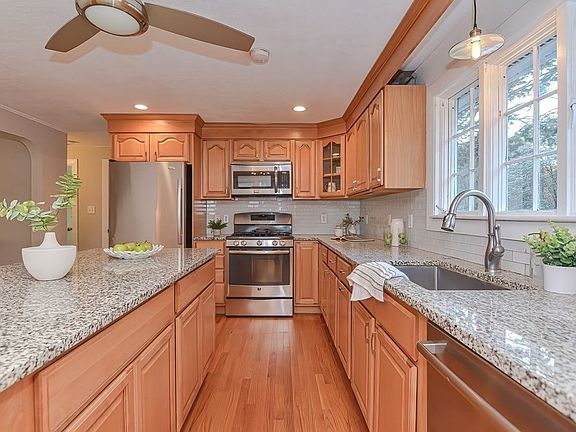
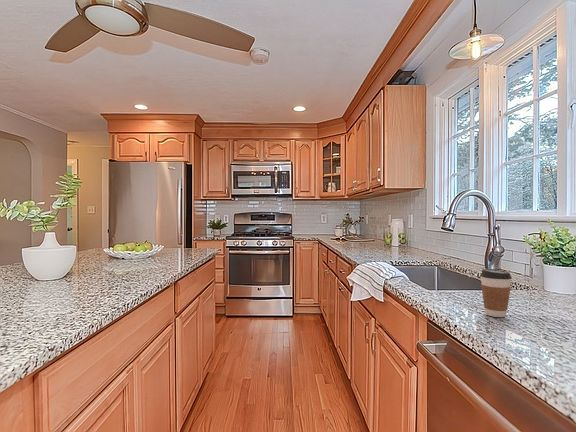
+ coffee cup (495, 292)
